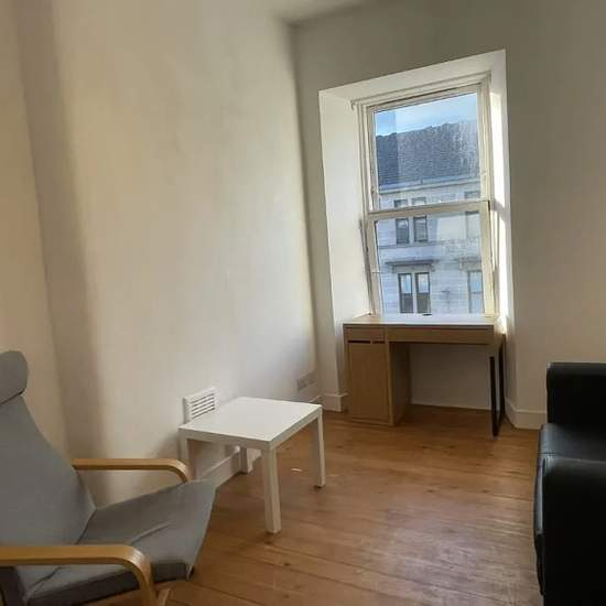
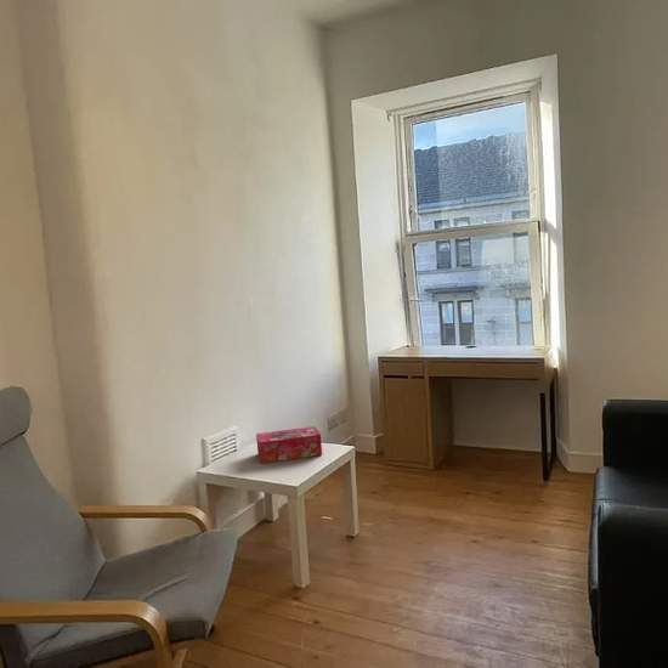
+ tissue box (288, 443)
